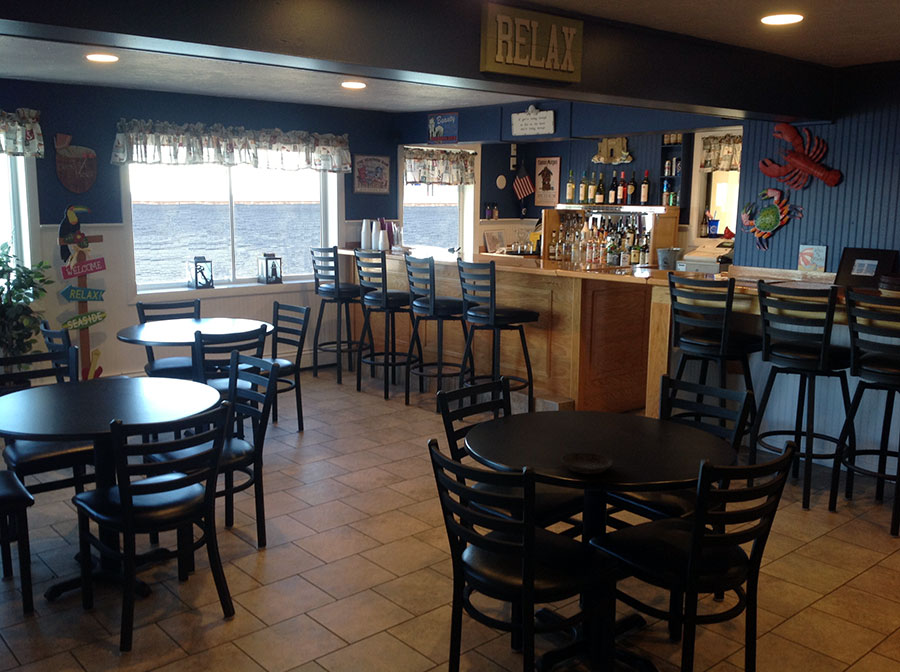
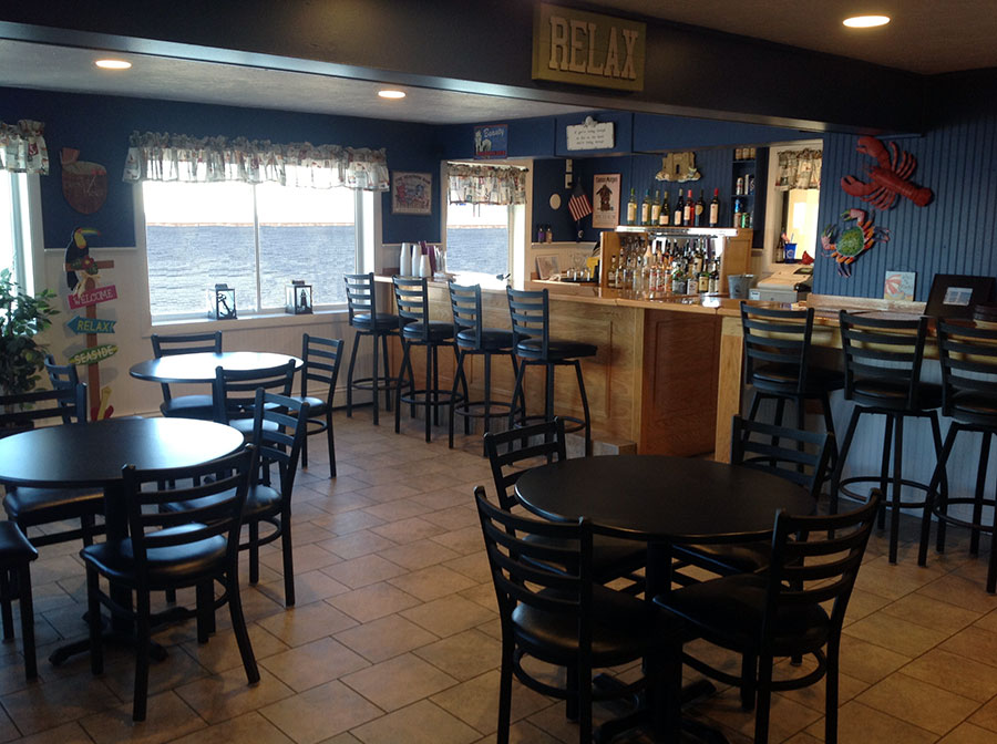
- saucer (586, 464)
